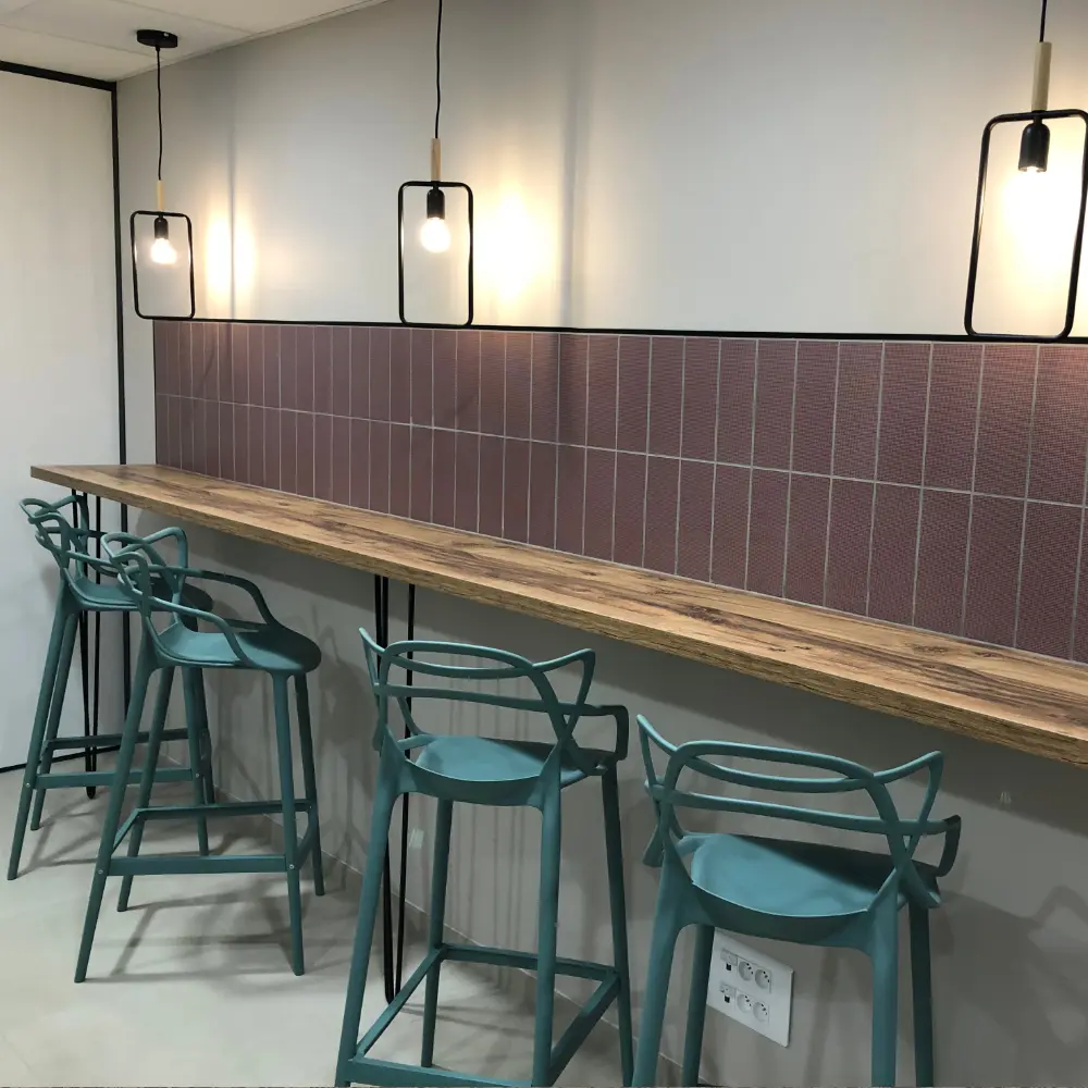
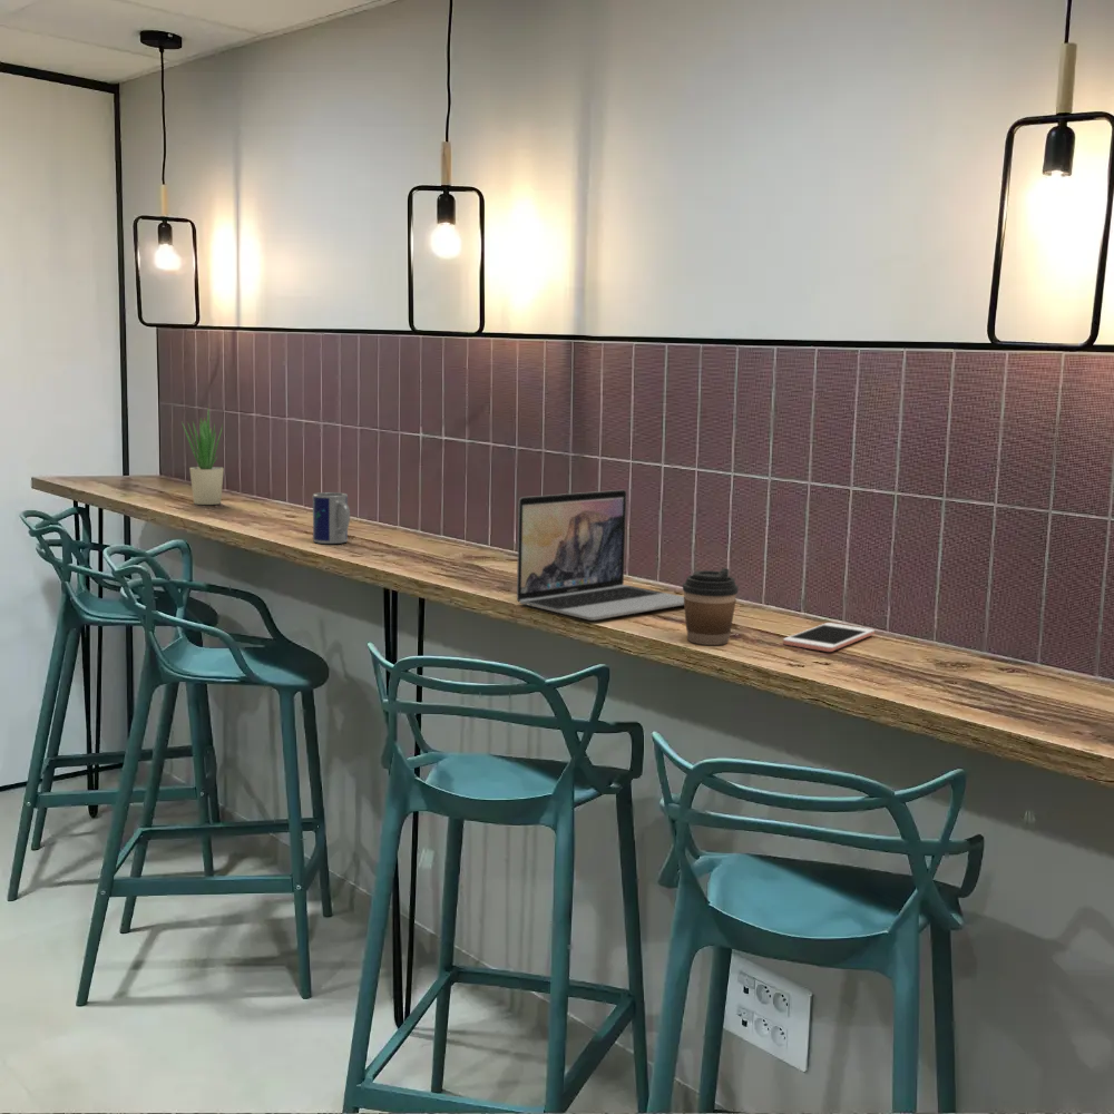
+ coffee cup (709, 604)
+ potted plant (203, 453)
+ laptop (608, 551)
+ cell phone (829, 636)
+ mug (334, 518)
